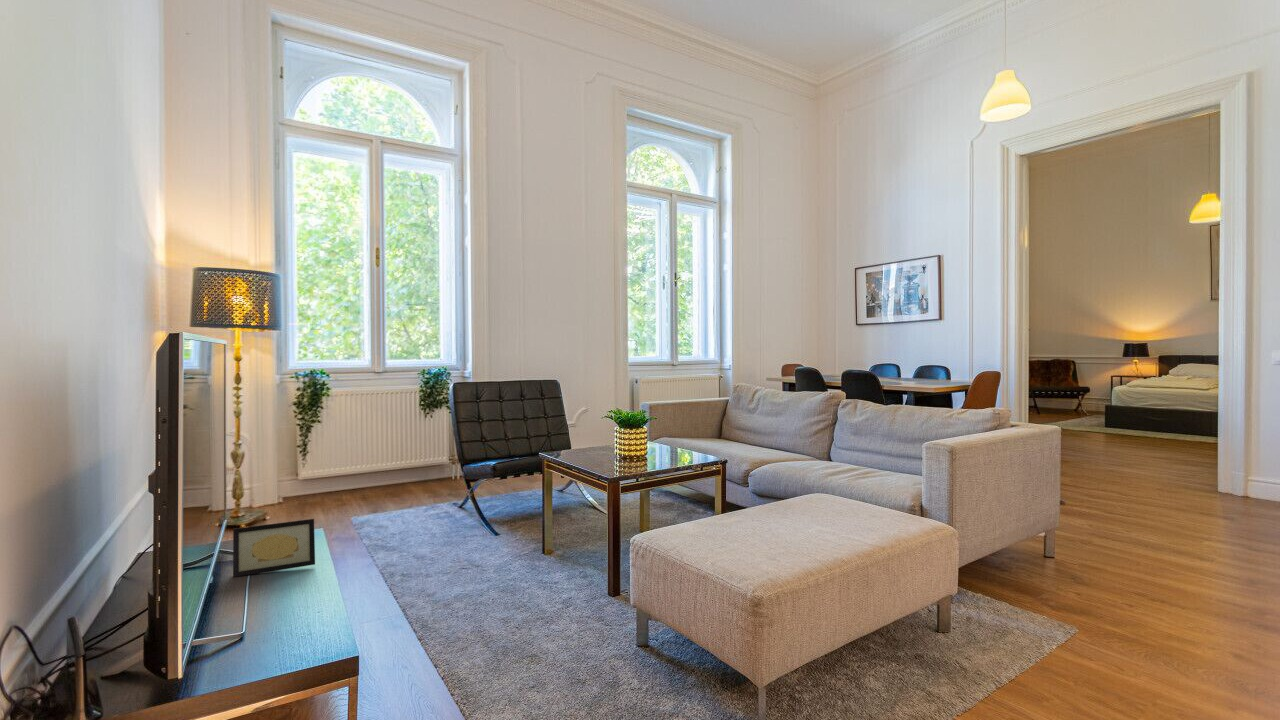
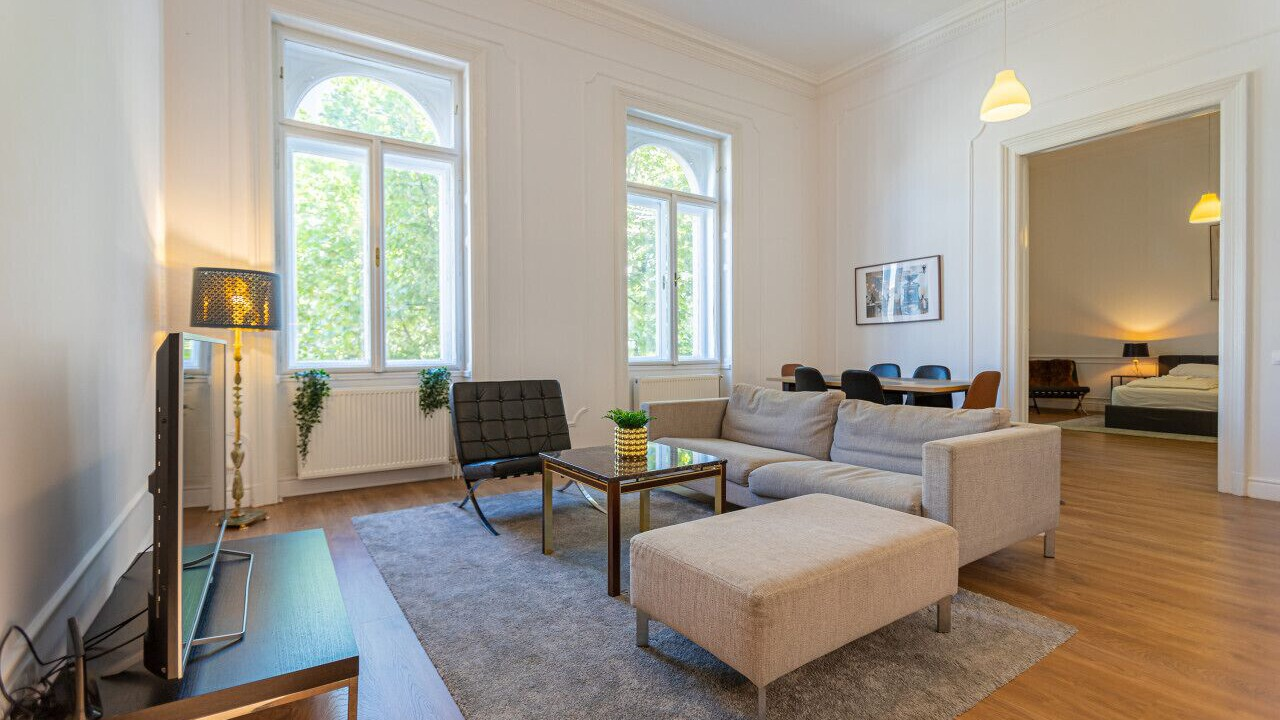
- picture frame (275, 545)
